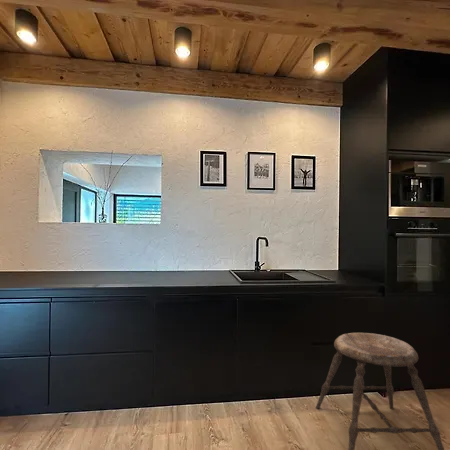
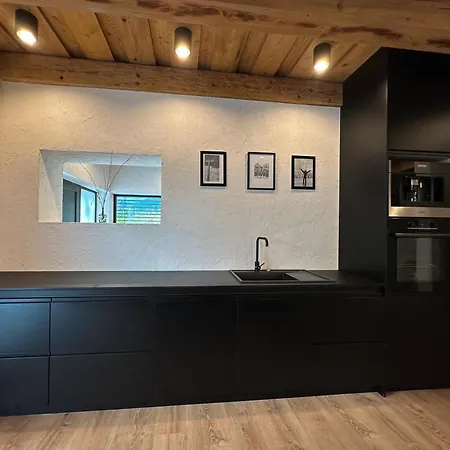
- stool (373, 388)
